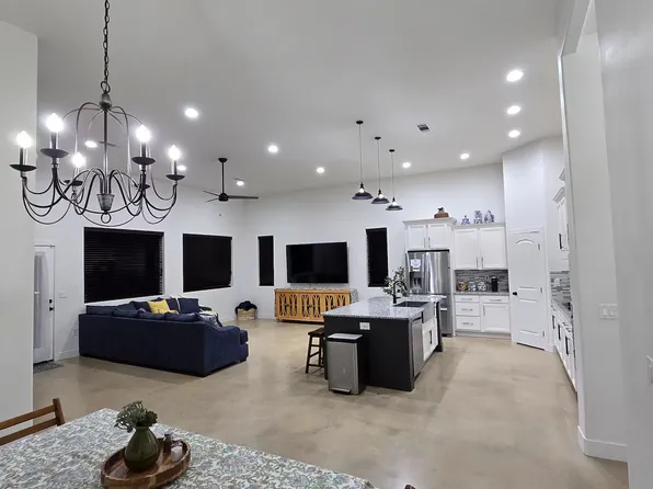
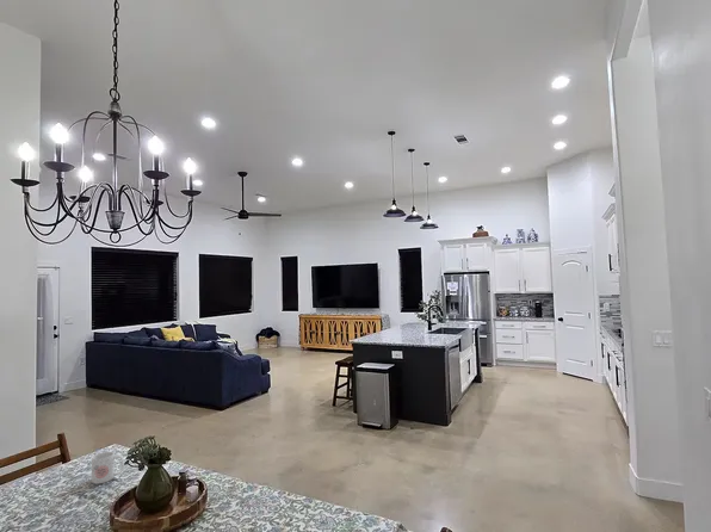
+ mug (107, 466)
